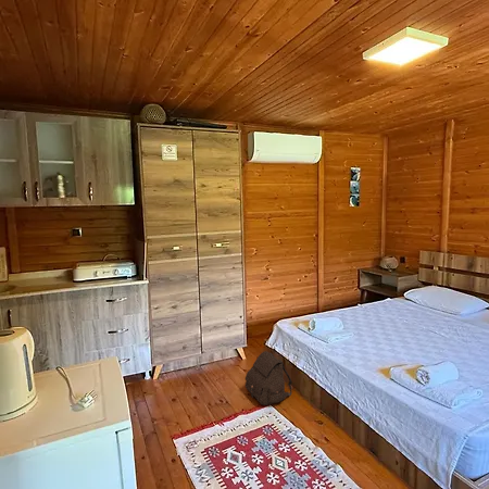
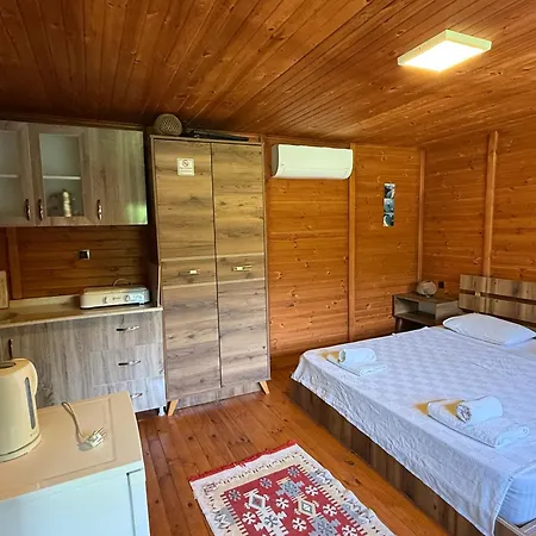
- satchel (269, 376)
